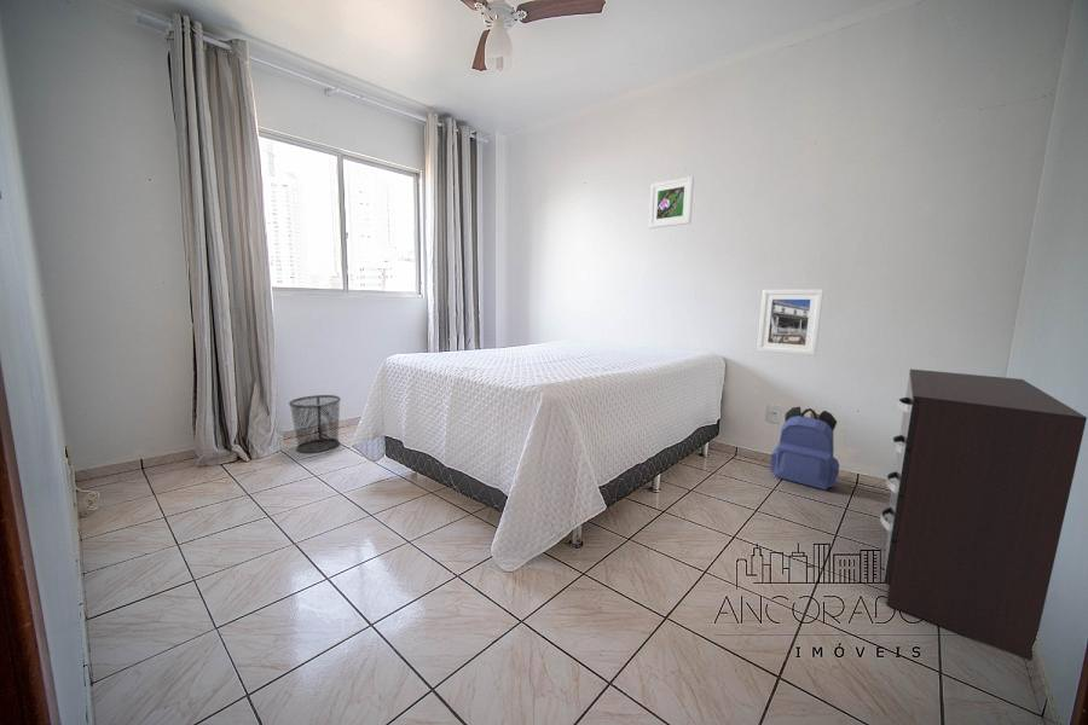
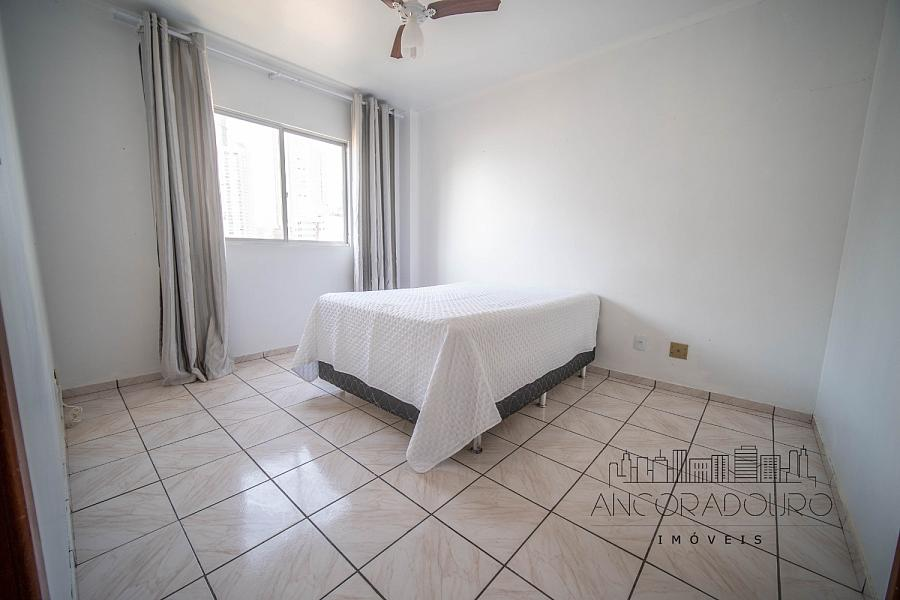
- backpack (808, 442)
- dresser (951, 481)
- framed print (788, 321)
- waste bin (317, 423)
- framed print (670, 203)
